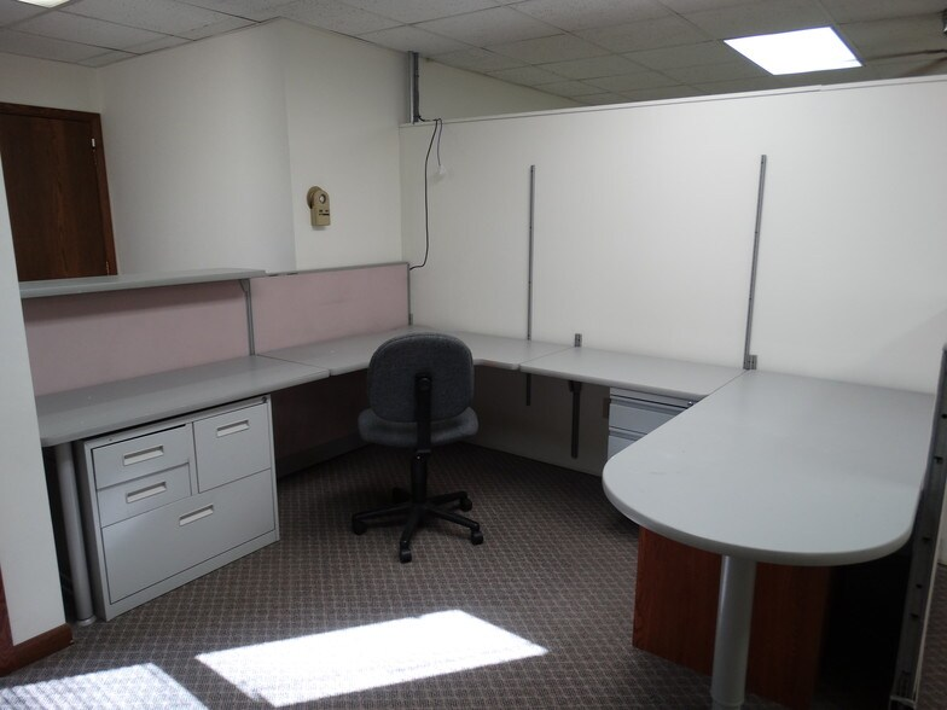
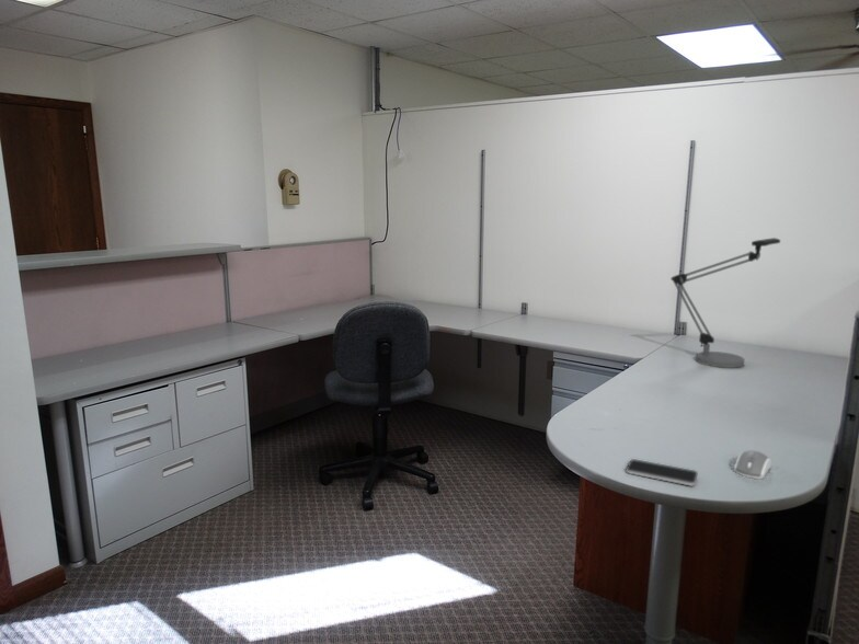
+ smartphone (661, 472)
+ computer mouse (754, 460)
+ desk lamp (712, 273)
